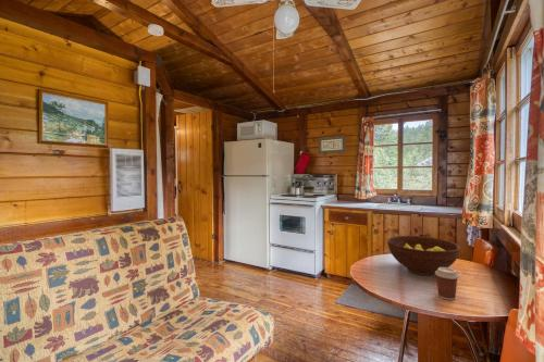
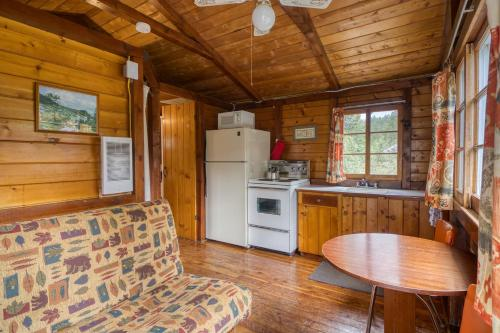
- coffee cup (446, 283)
- fruit bowl (421, 257)
